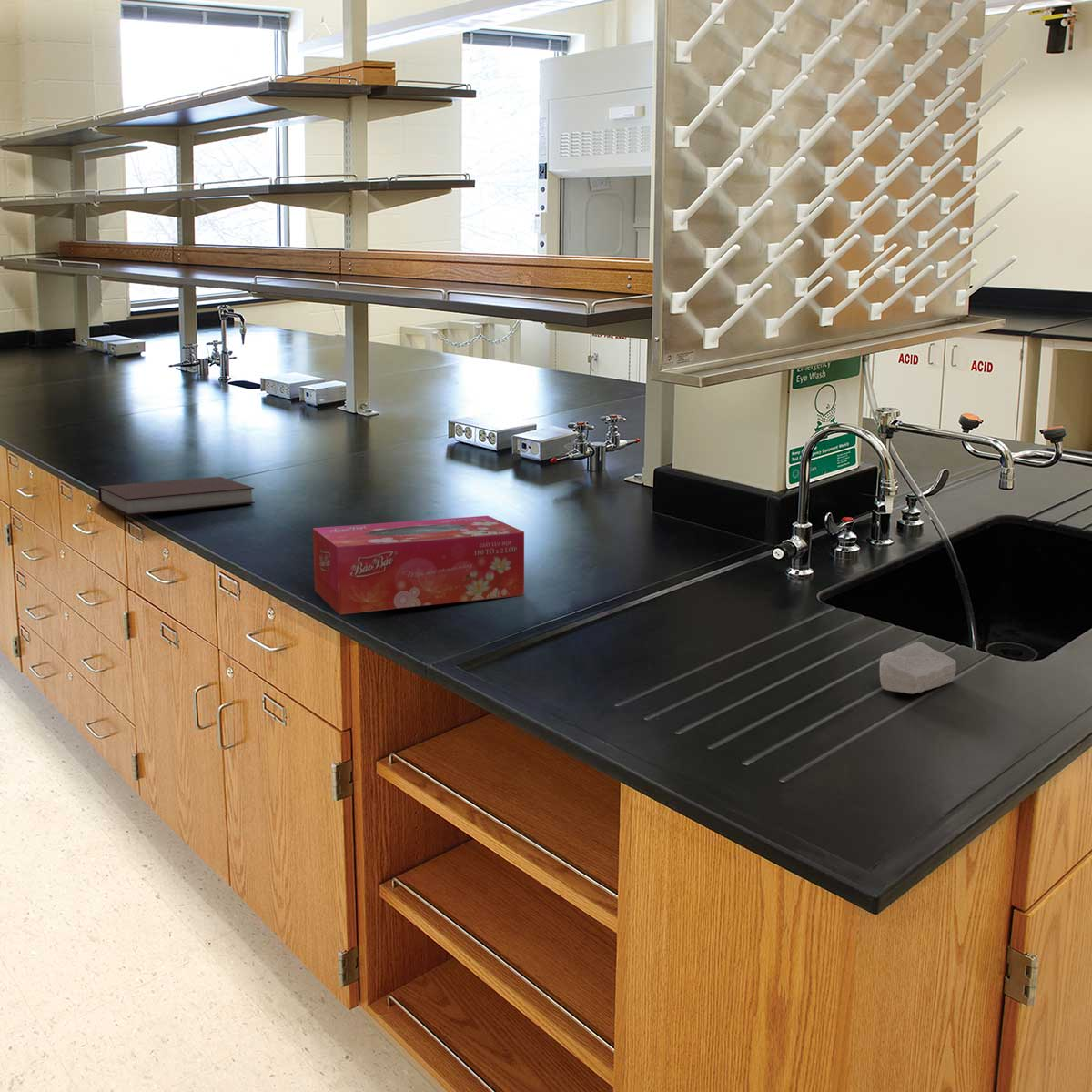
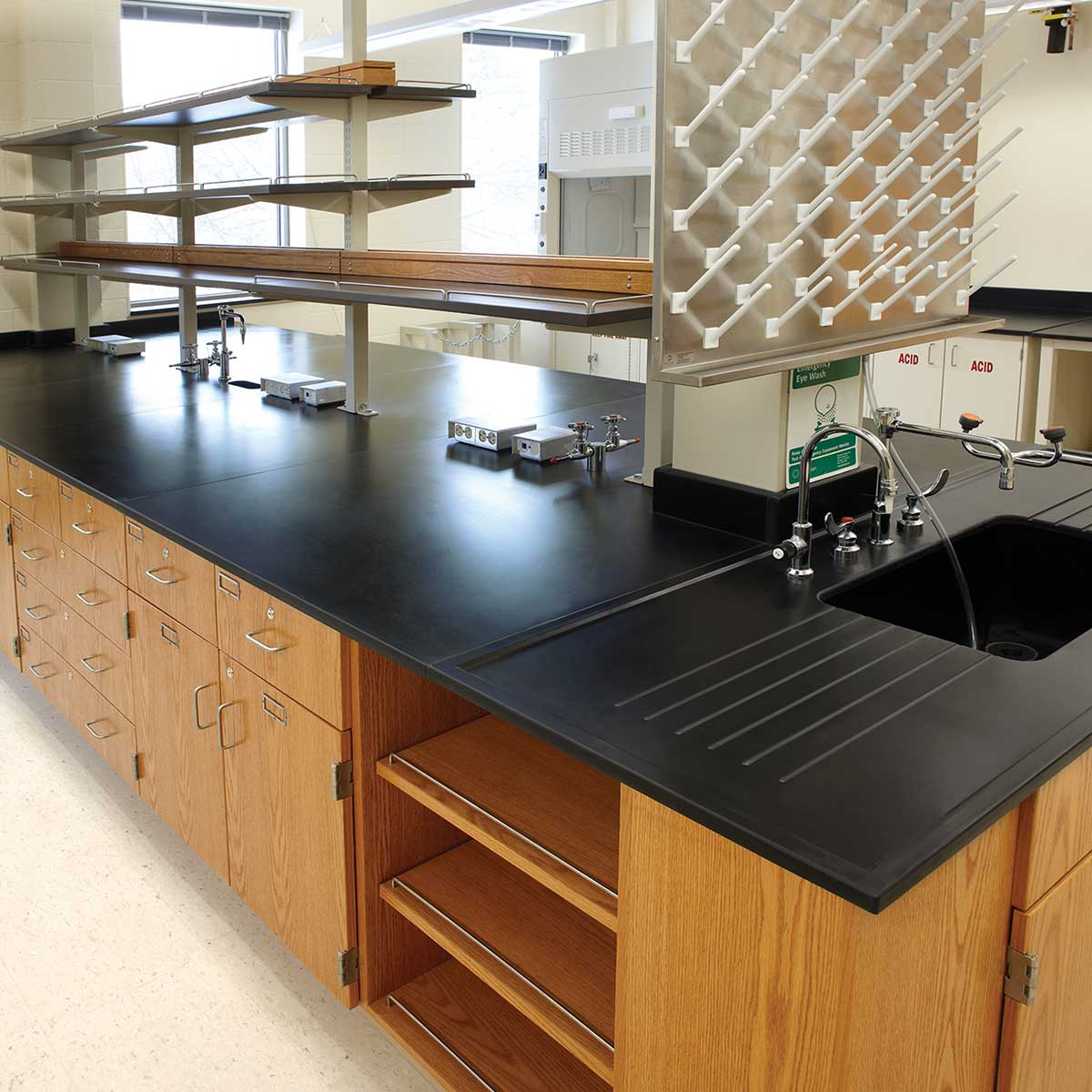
- tissue box (418, 561)
- notebook (176, 494)
- soap bar (914, 668)
